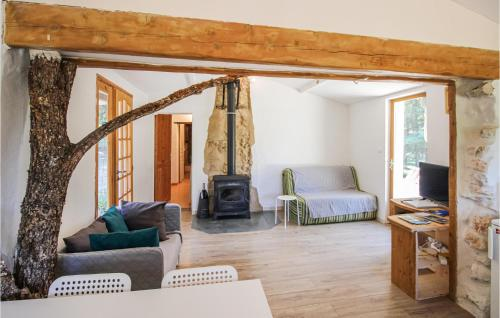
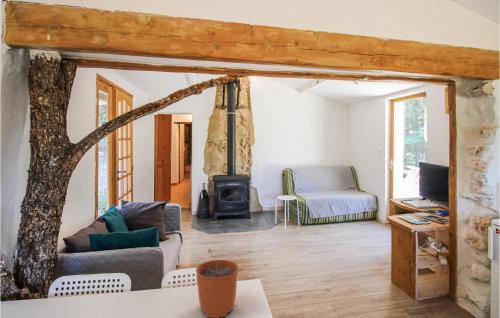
+ plant pot (217, 277)
